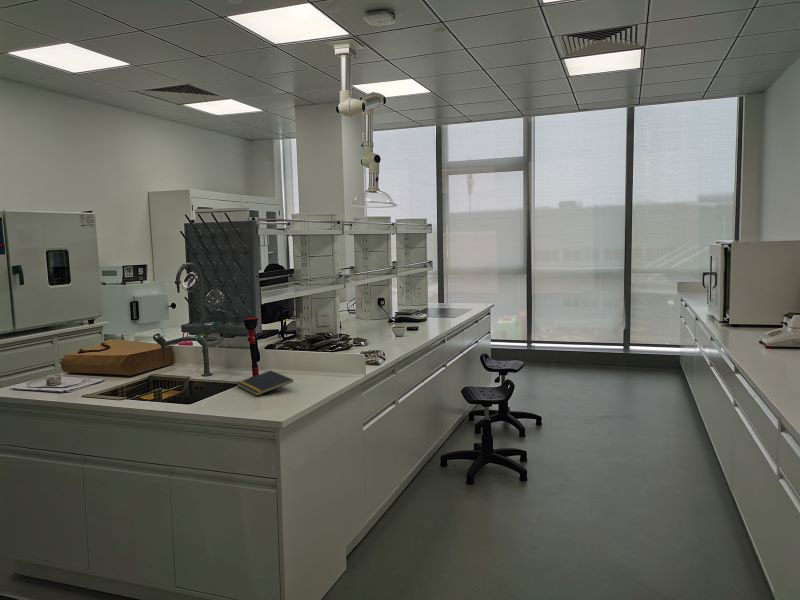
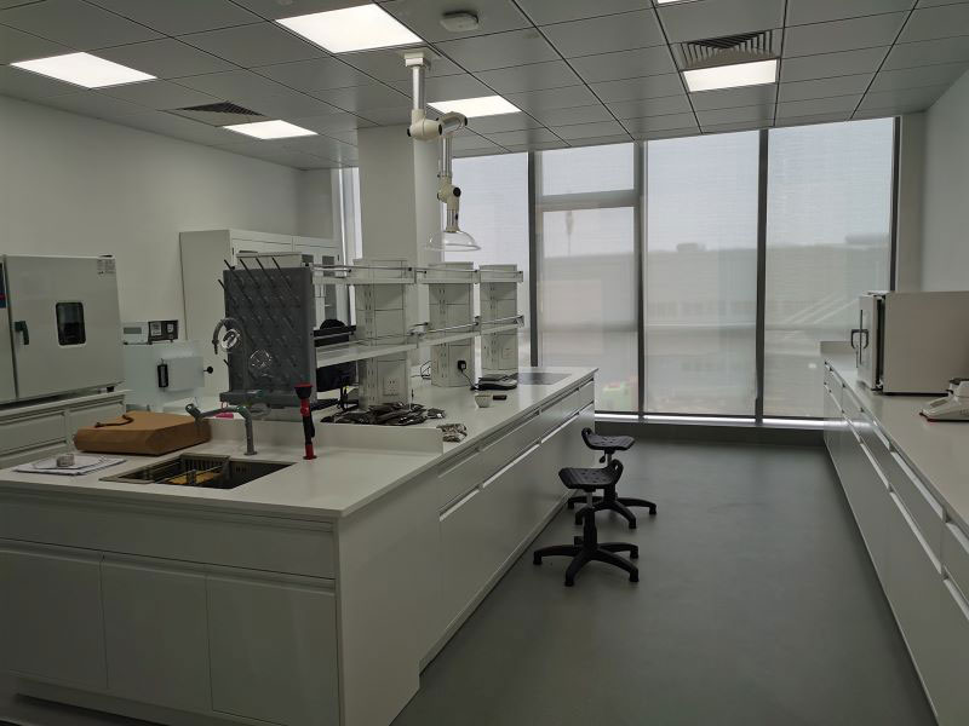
- notepad (264, 382)
